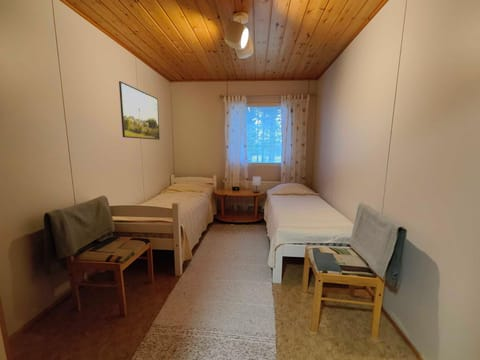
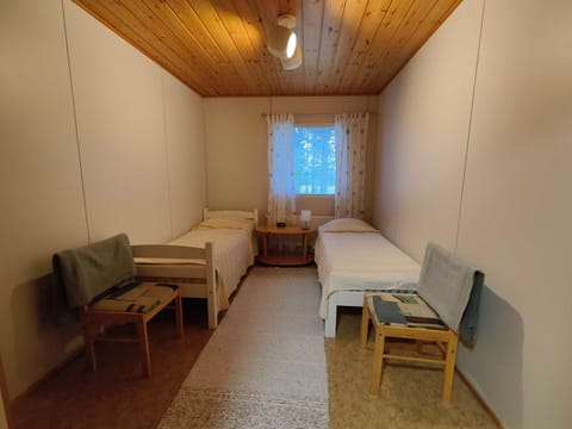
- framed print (142, 115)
